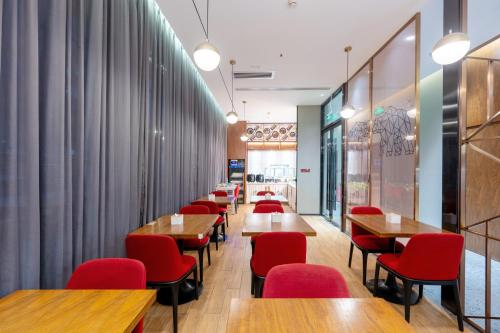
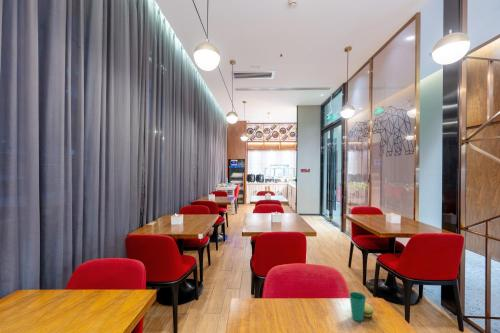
+ cup (361, 304)
